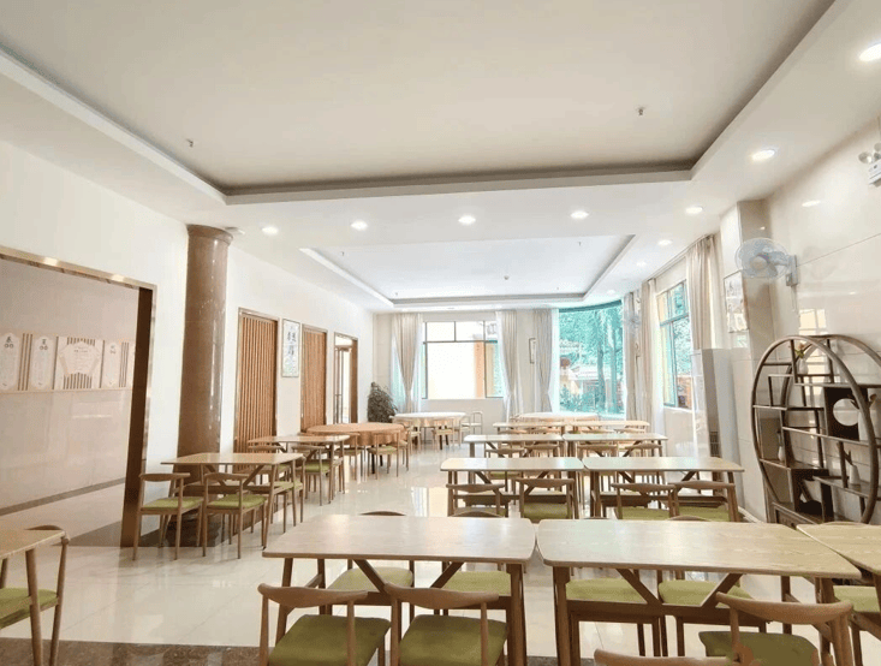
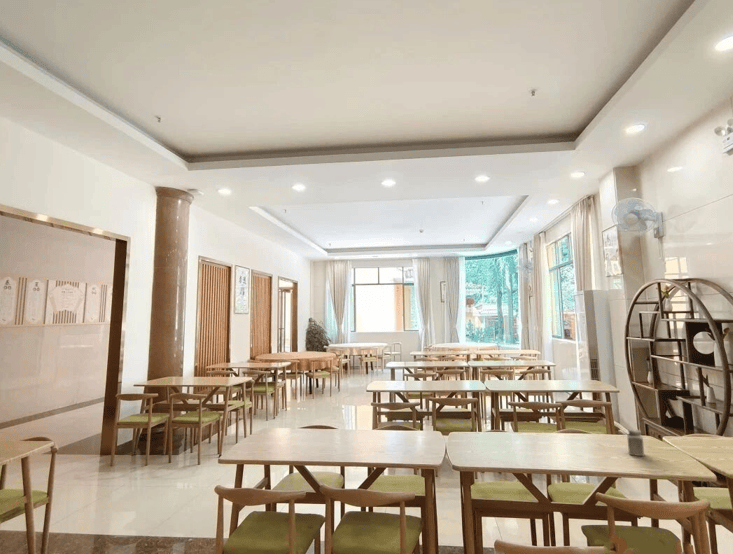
+ salt shaker (635, 441)
